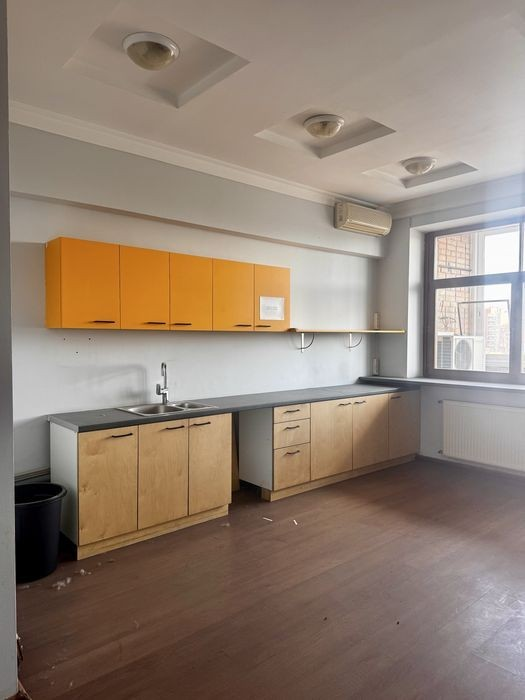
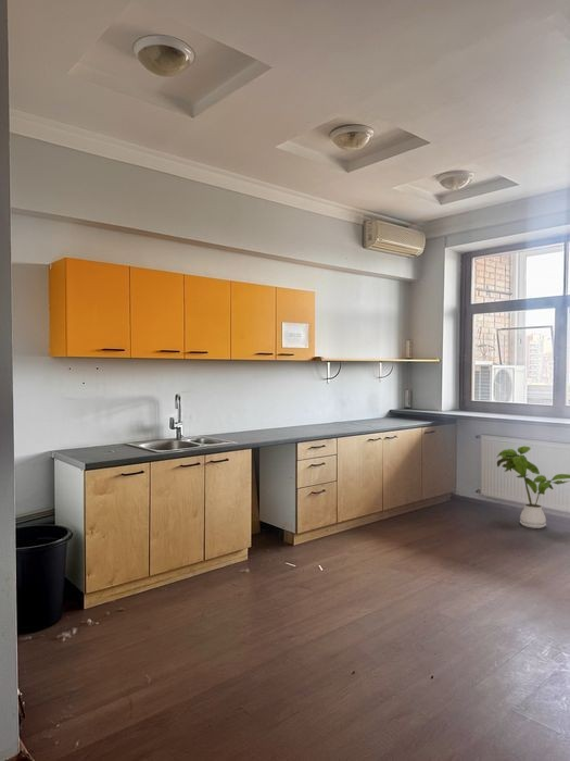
+ house plant (530, 486)
